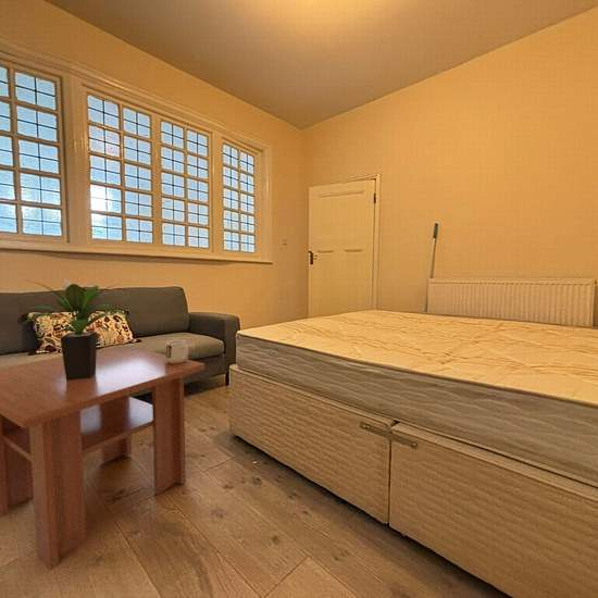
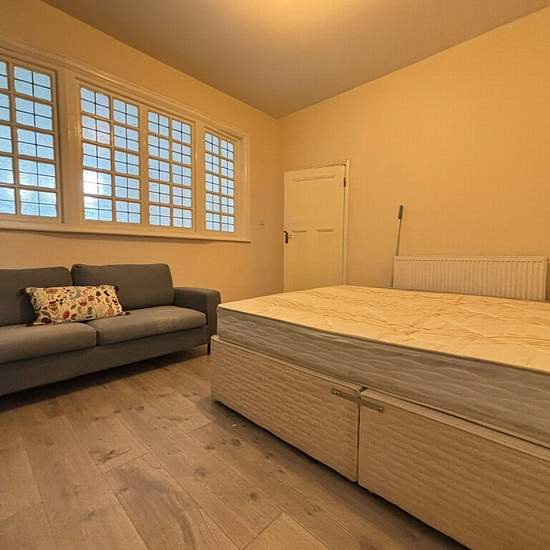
- coffee table (91, 433)
- potted plant (79, 327)
- mug (178, 351)
